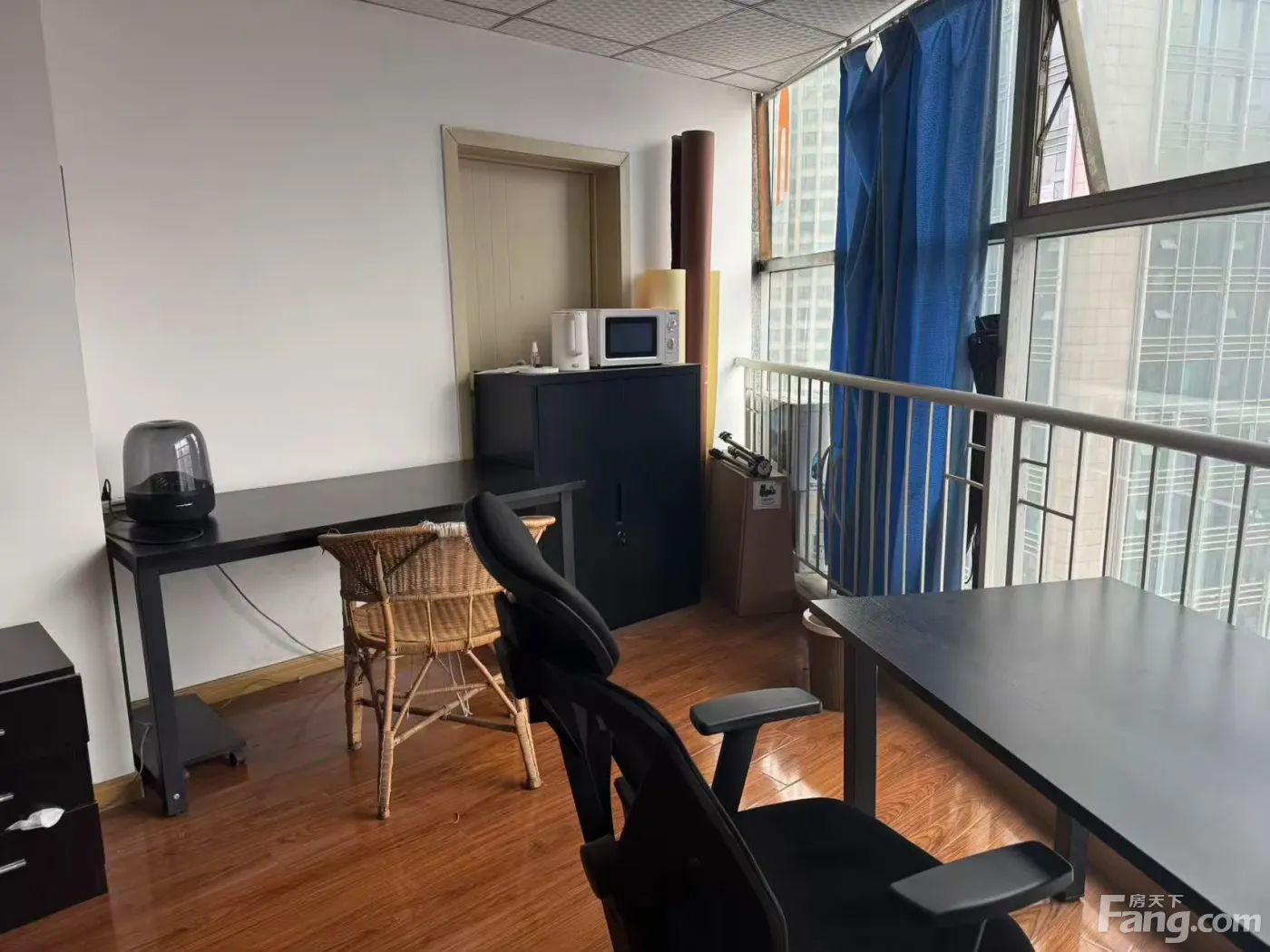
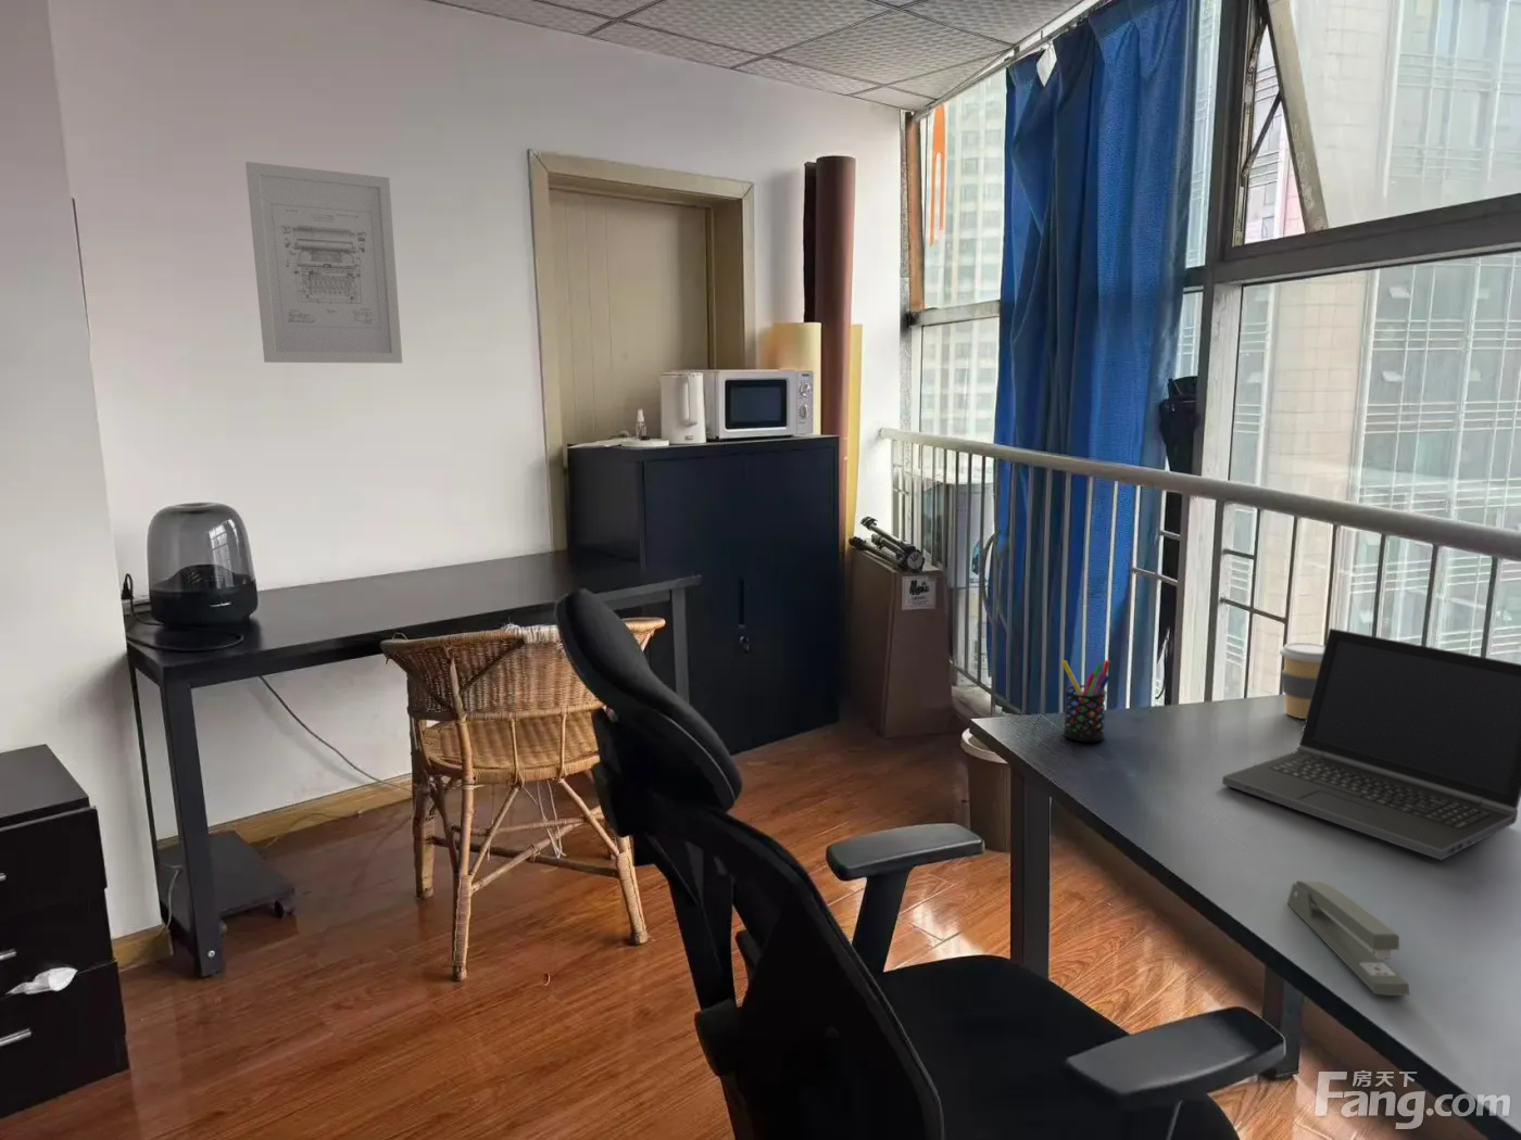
+ stapler (1345, 923)
+ coffee cup (1305, 680)
+ laptop computer (1378, 729)
+ wall art (327, 267)
+ pen holder (1090, 696)
